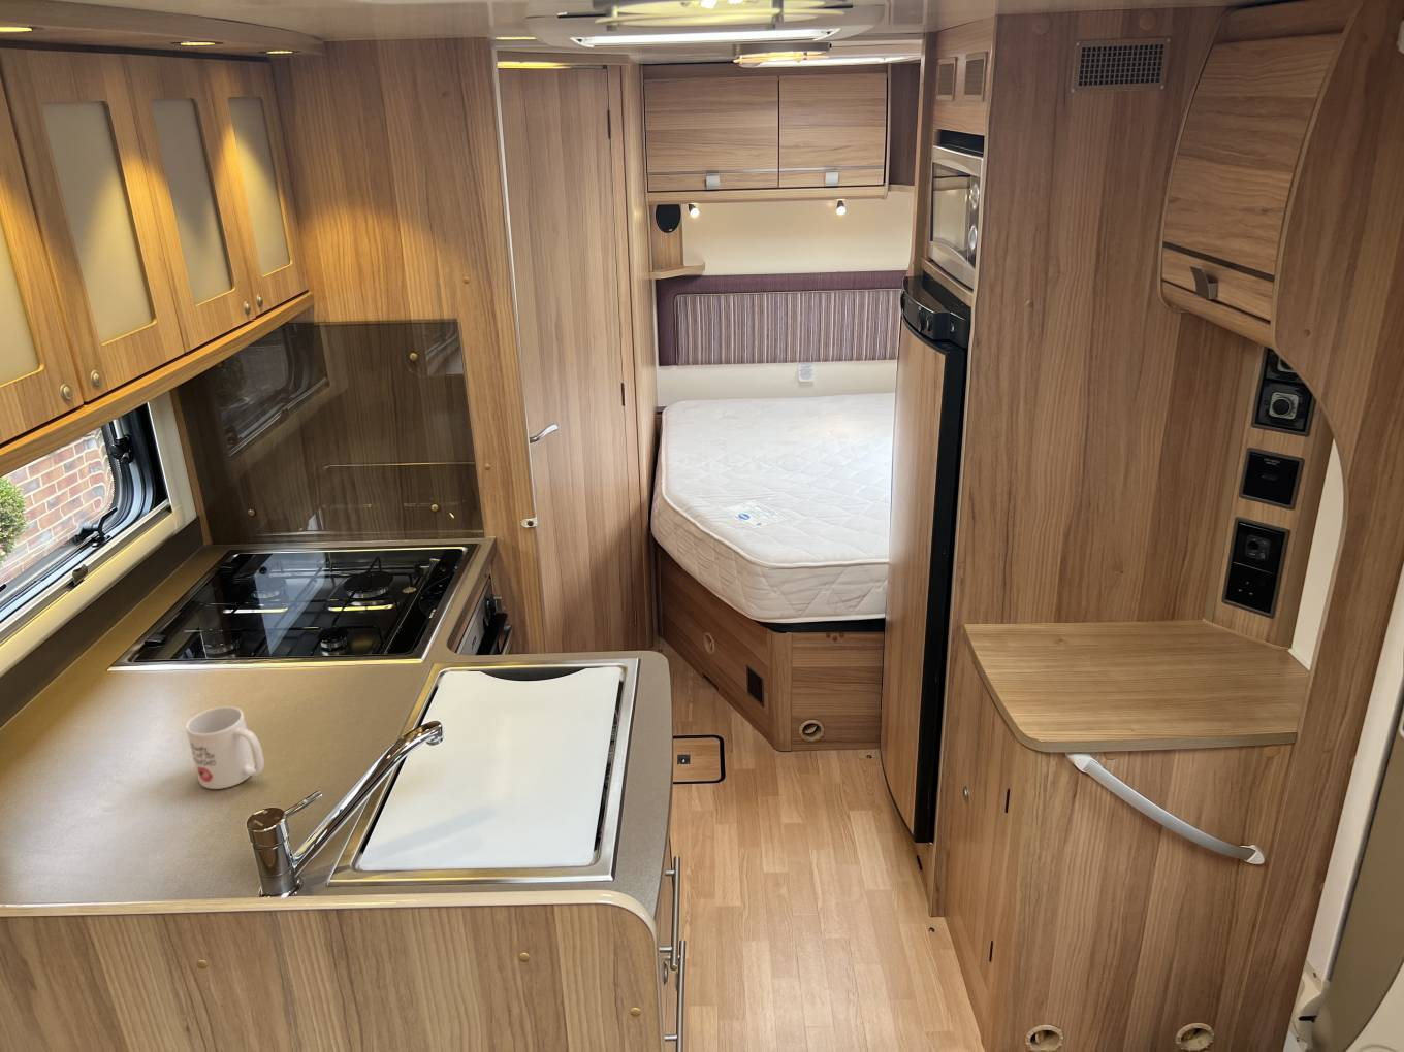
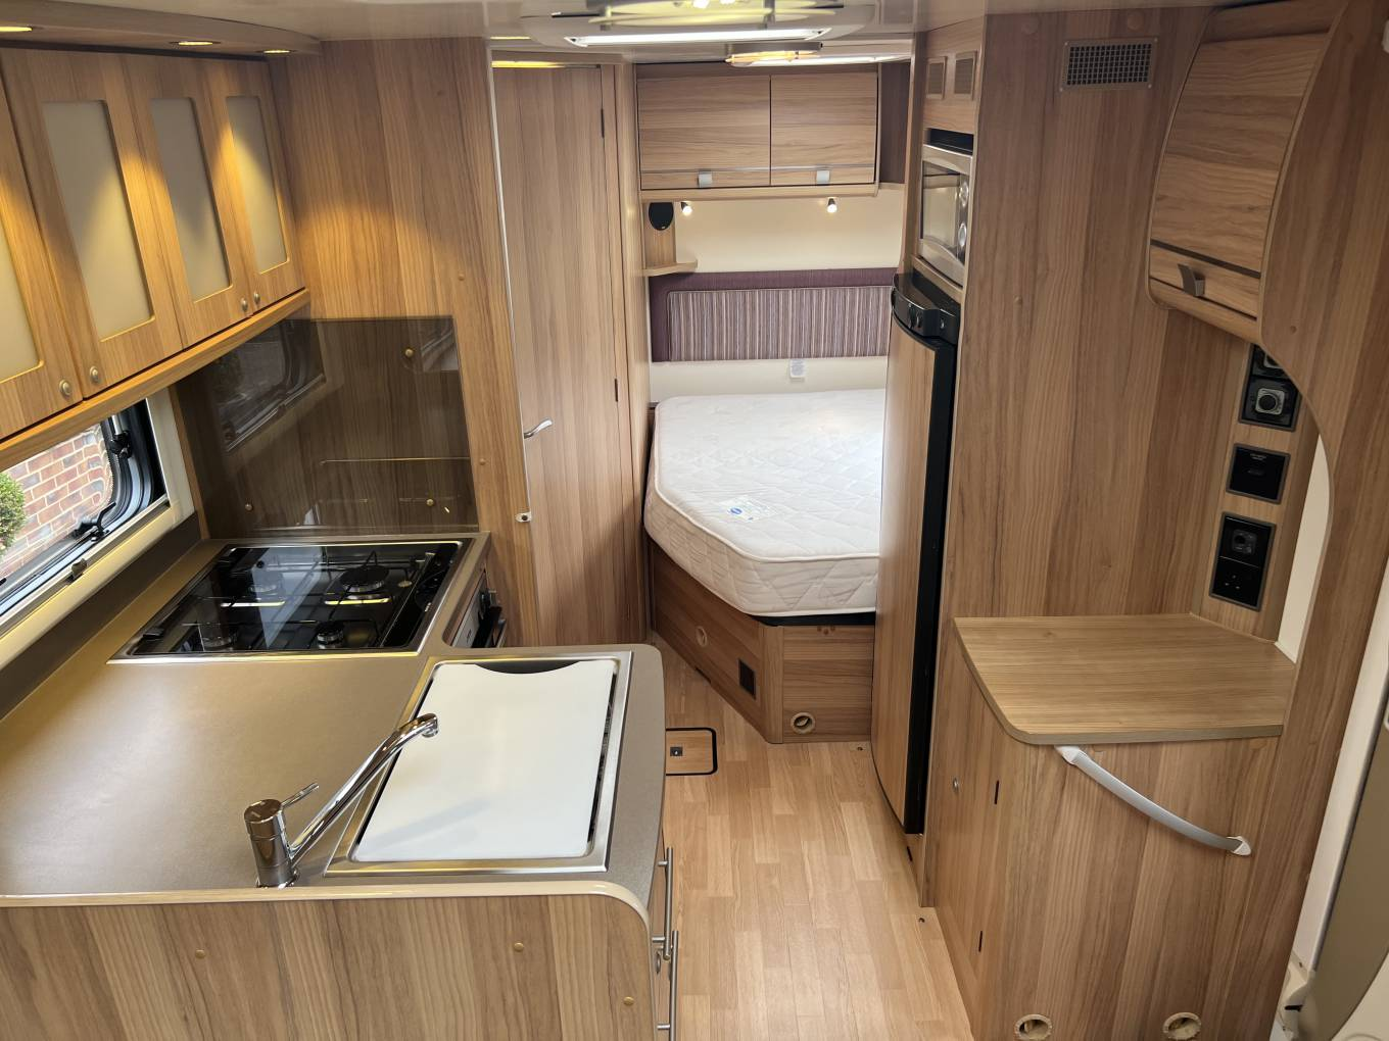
- mug (229, 749)
